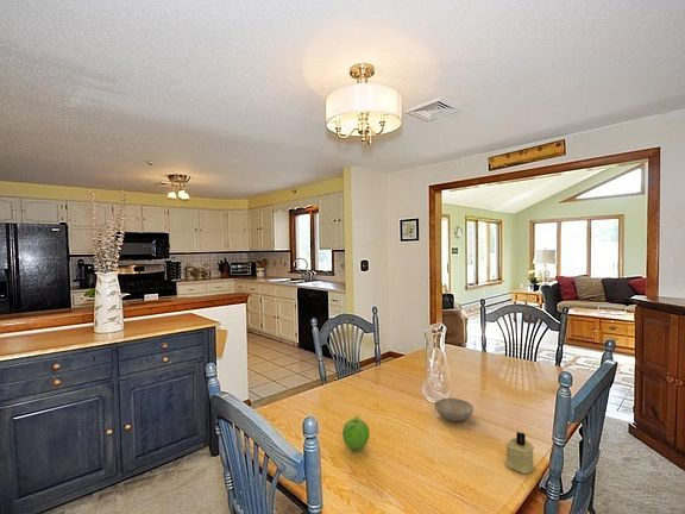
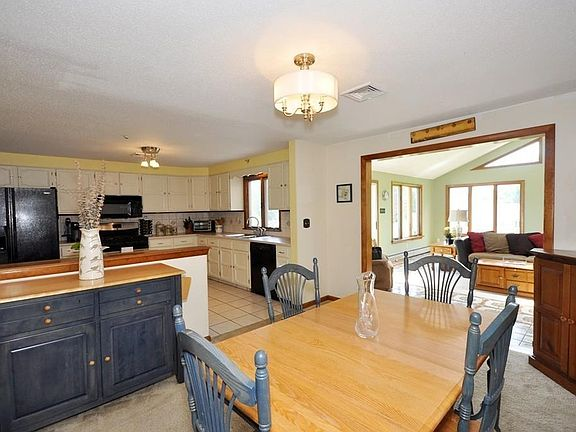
- bowl (453, 410)
- candle (519, 449)
- fruit (356, 432)
